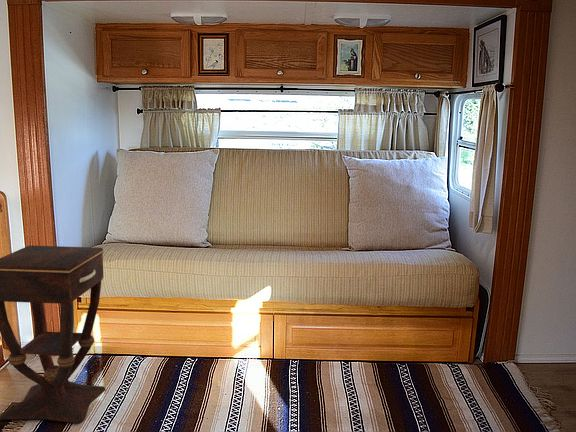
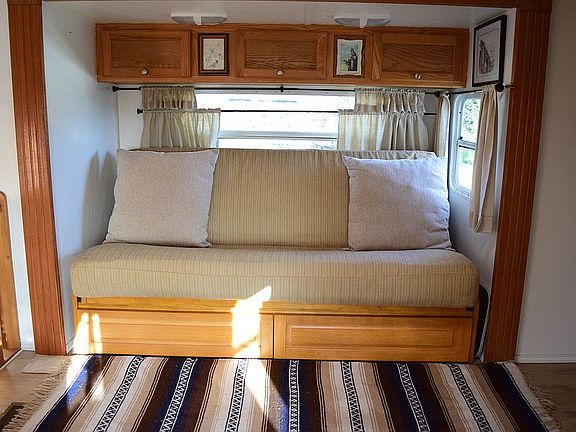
- side table (52, 332)
